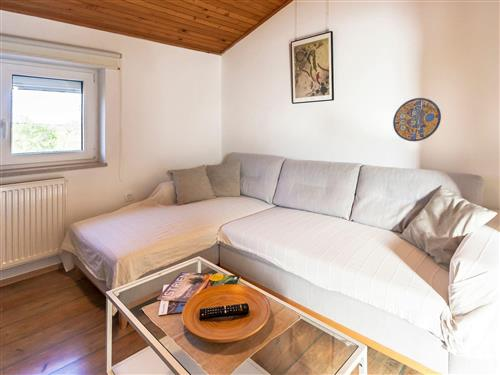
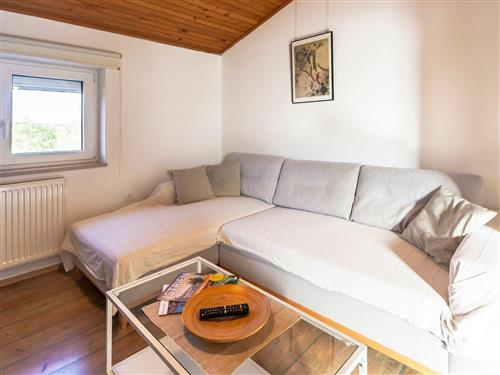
- manhole cover (415, 119)
